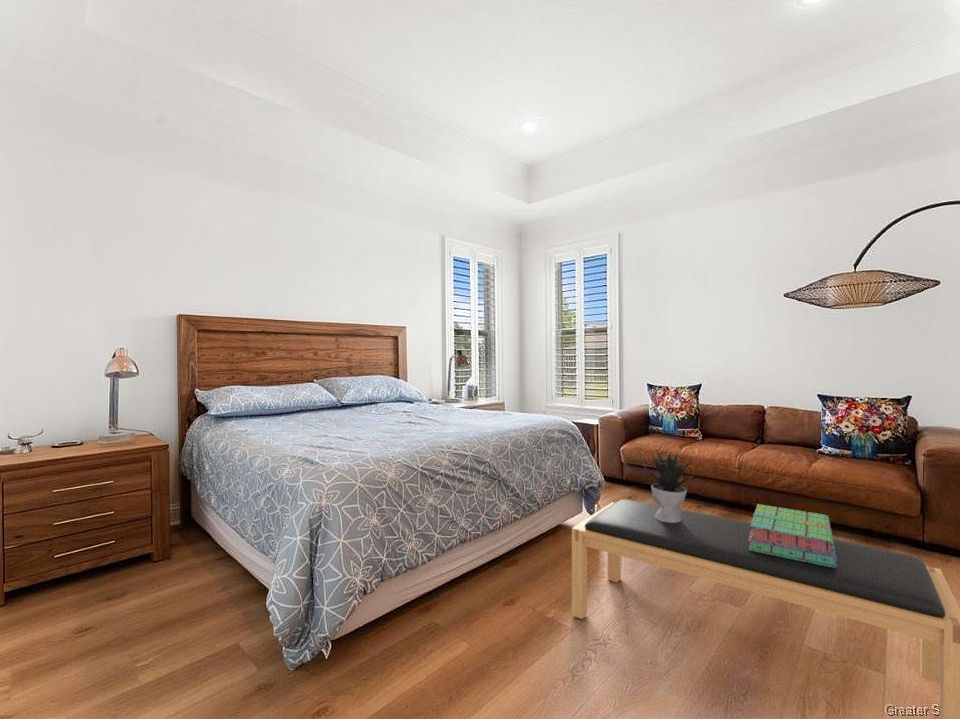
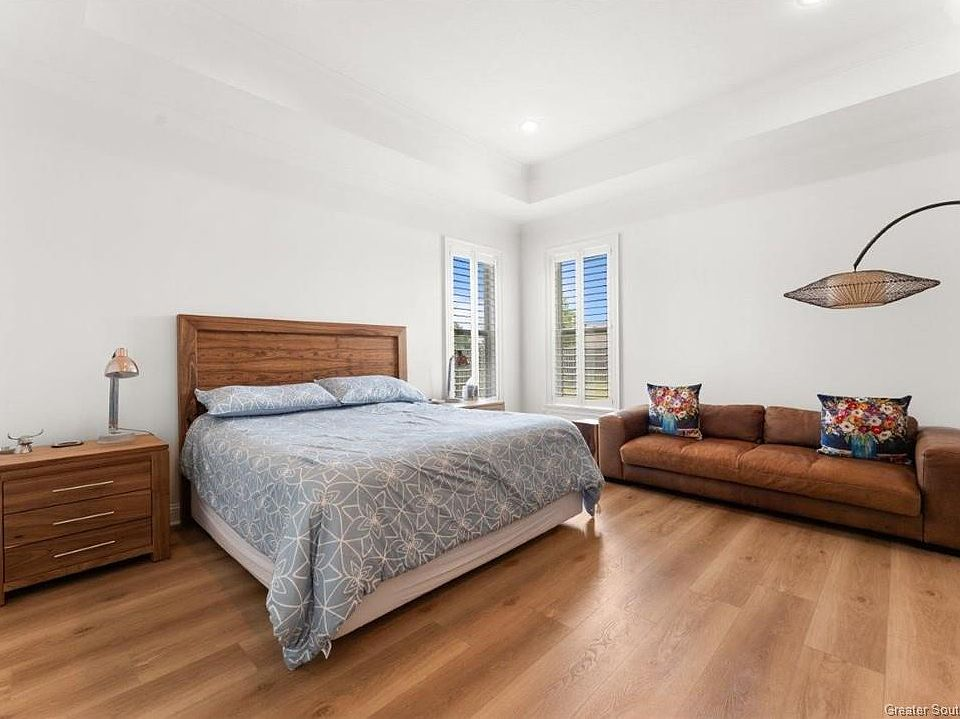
- bench (736, 587)
- potted plant (665, 482)
- stack of books (790, 531)
